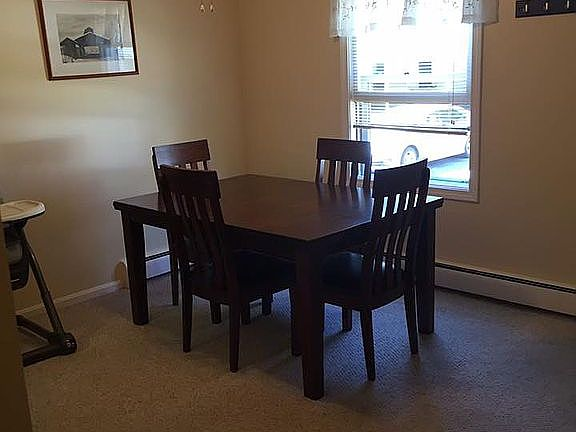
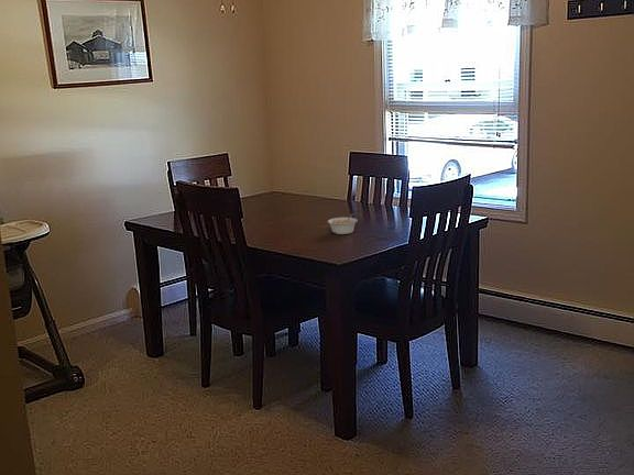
+ legume (342, 224)
